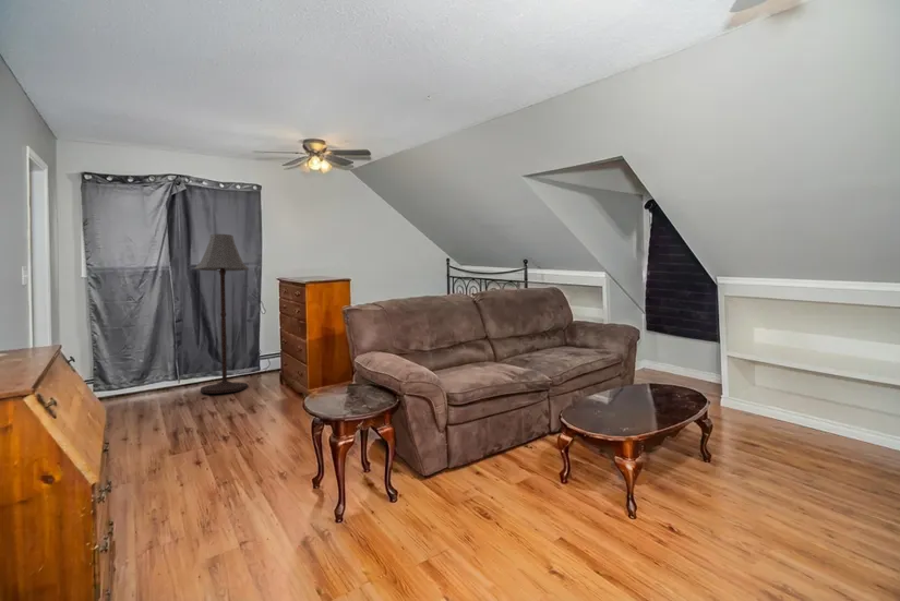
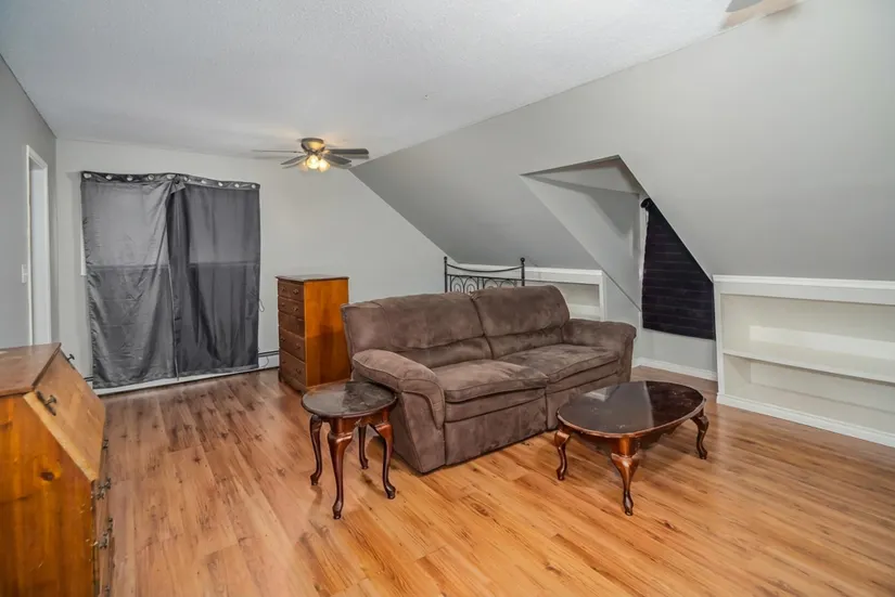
- floor lamp (223, 312)
